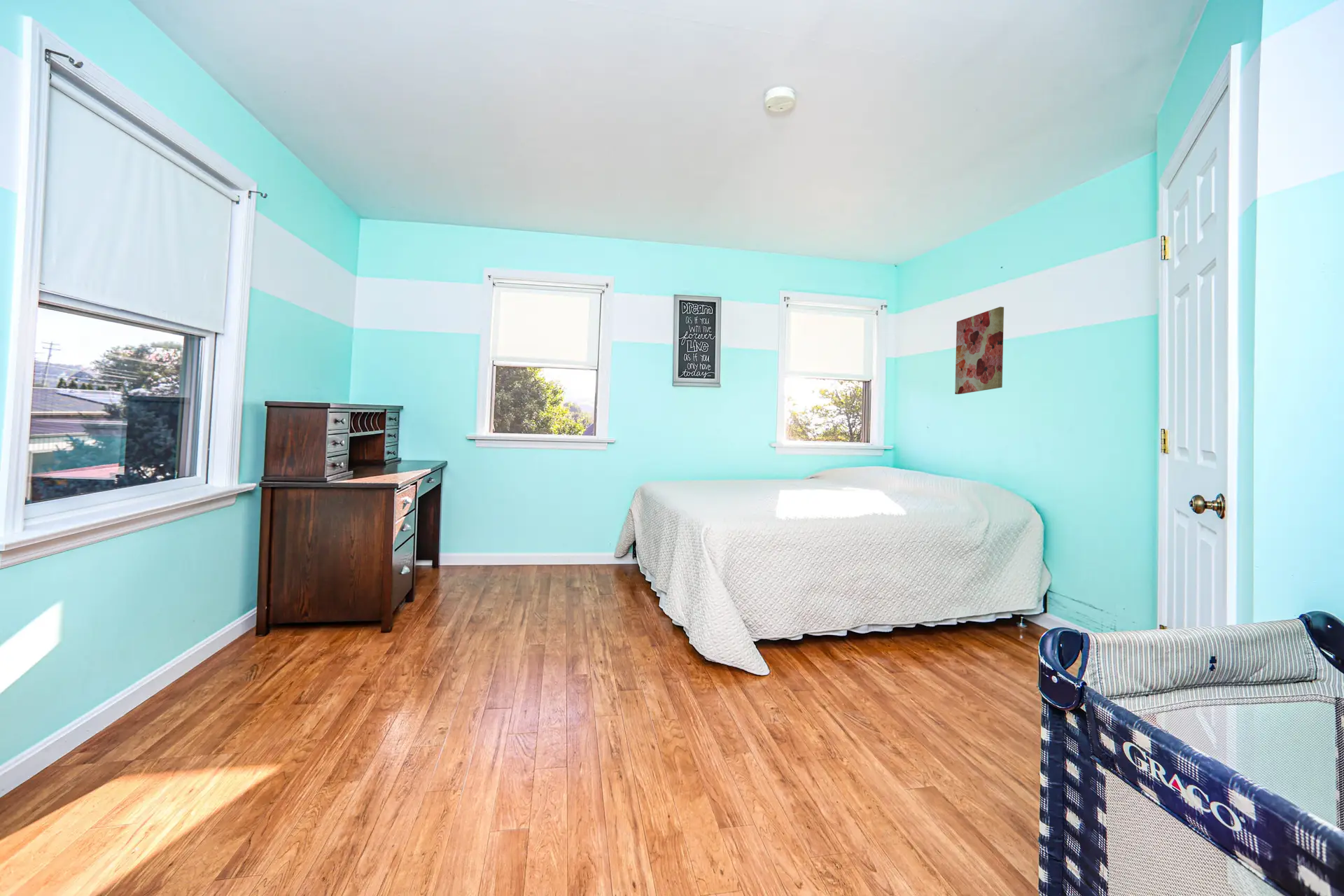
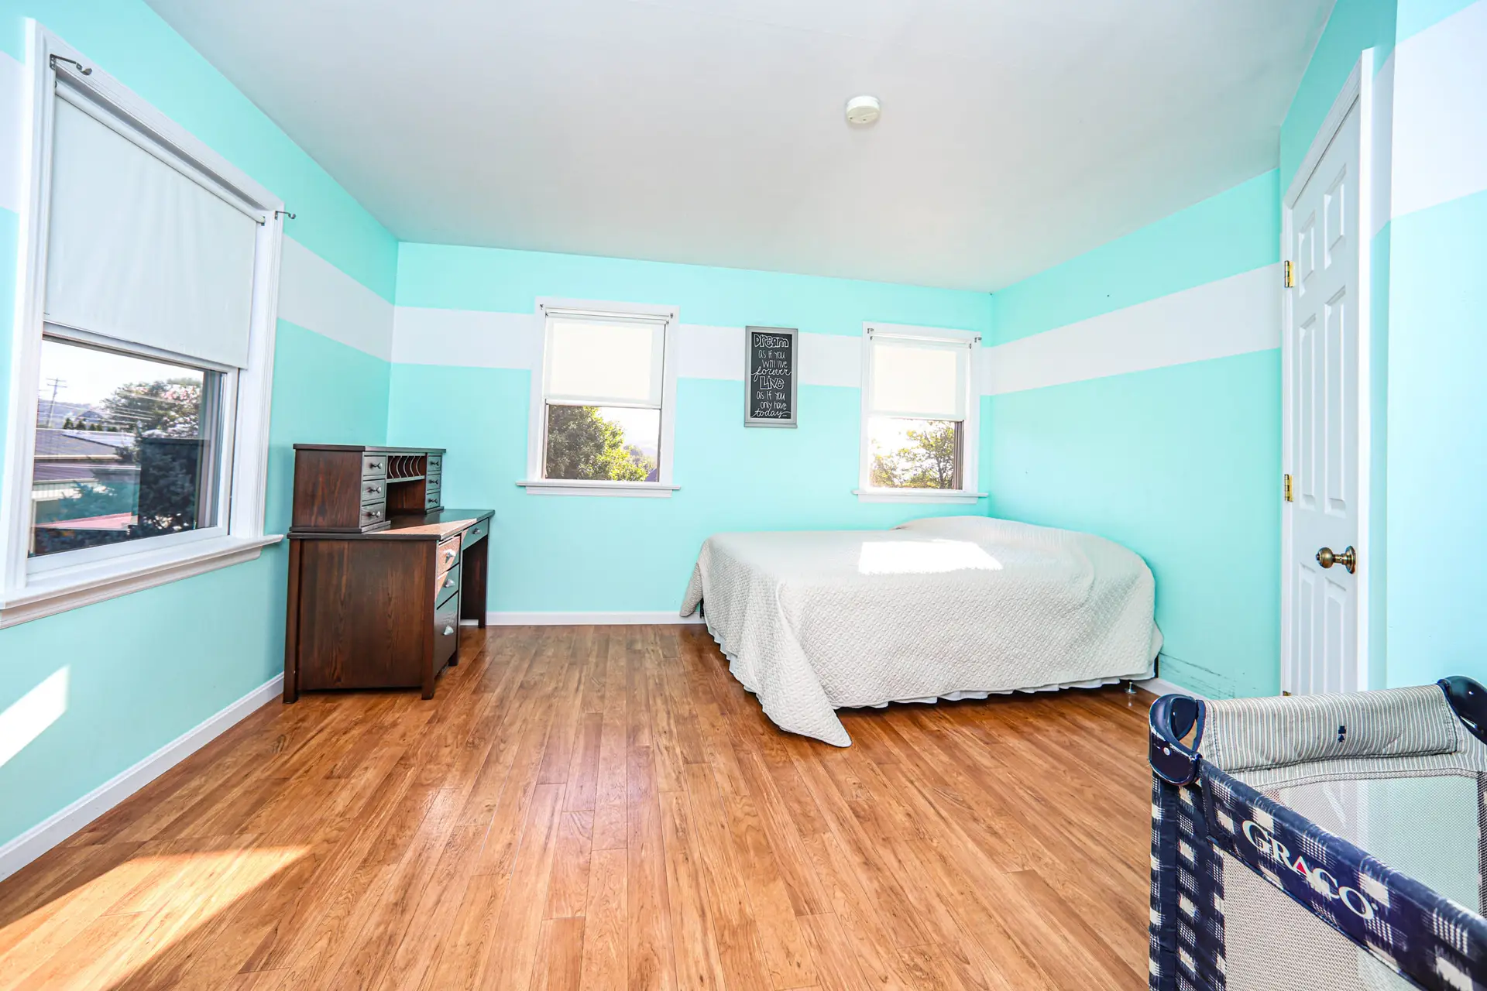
- wall art (978, 353)
